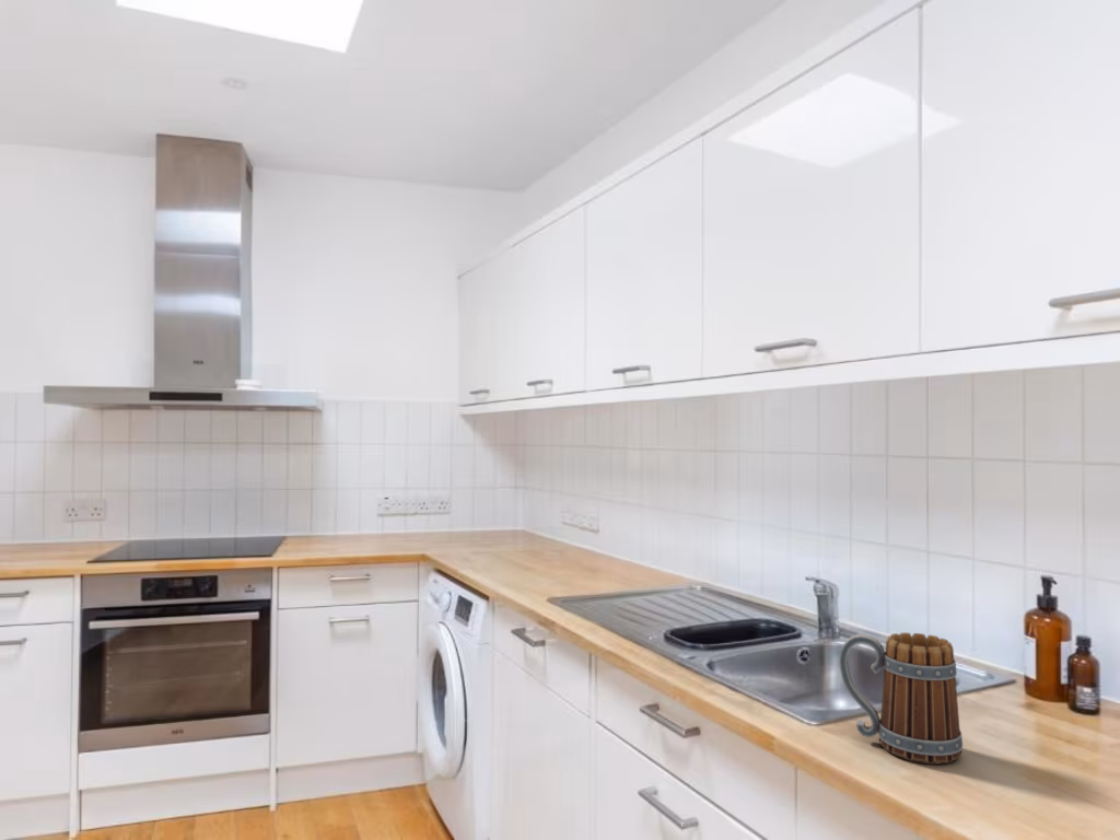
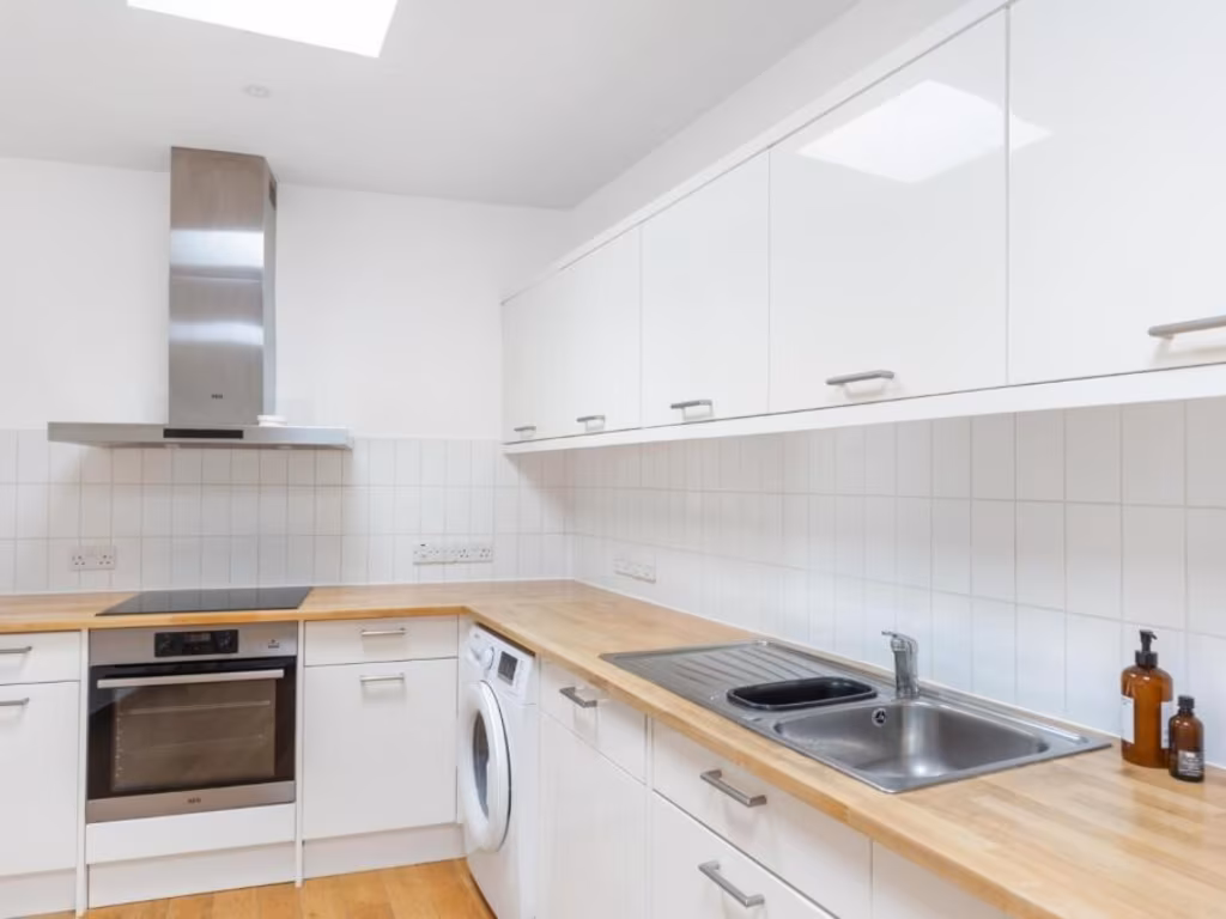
- mug (899, 691)
